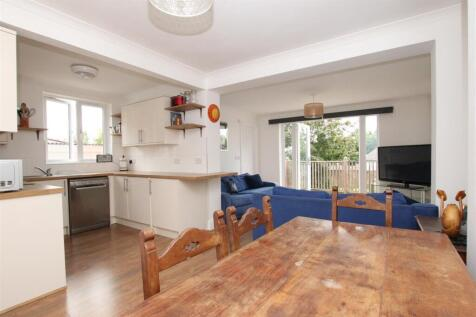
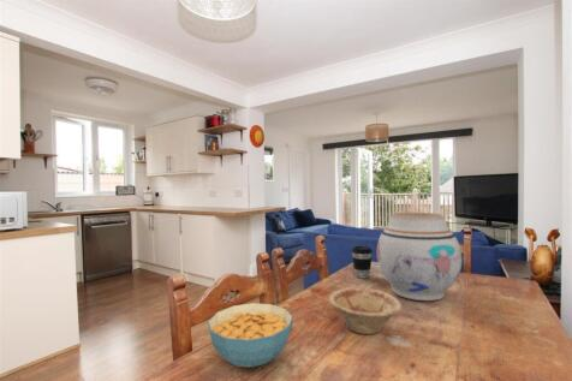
+ vase (417, 254)
+ cereal bowl (251, 339)
+ coffee cup (362, 262)
+ dish (364, 312)
